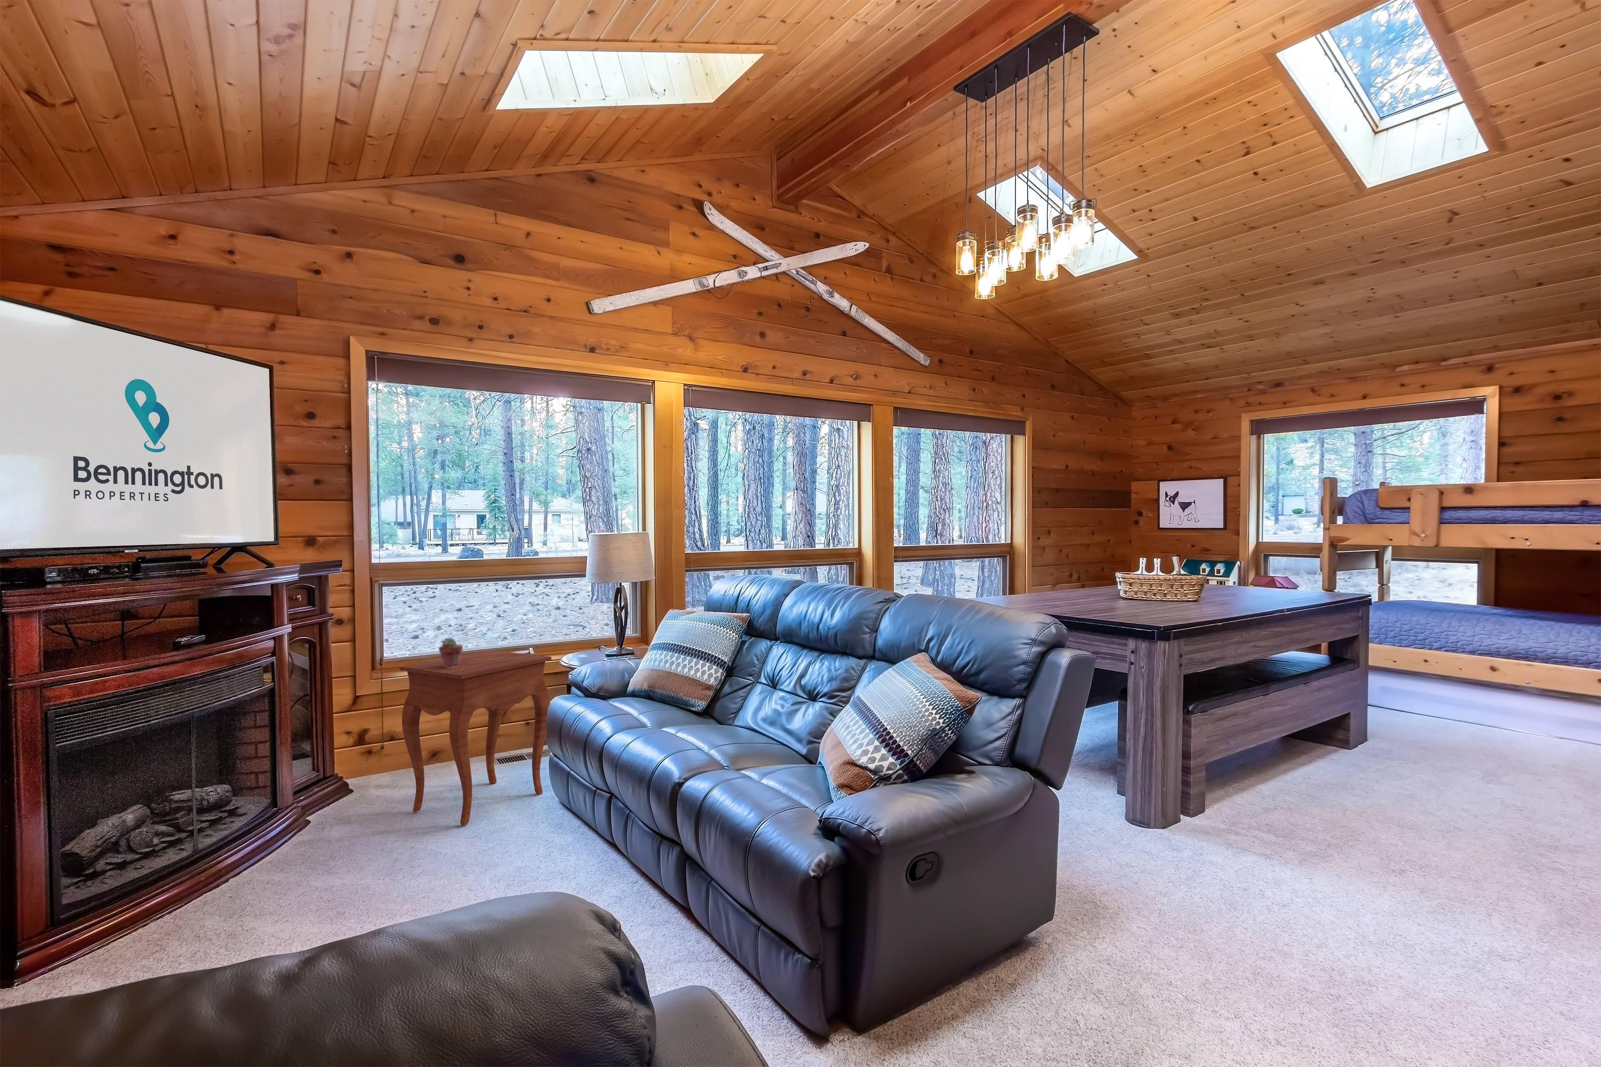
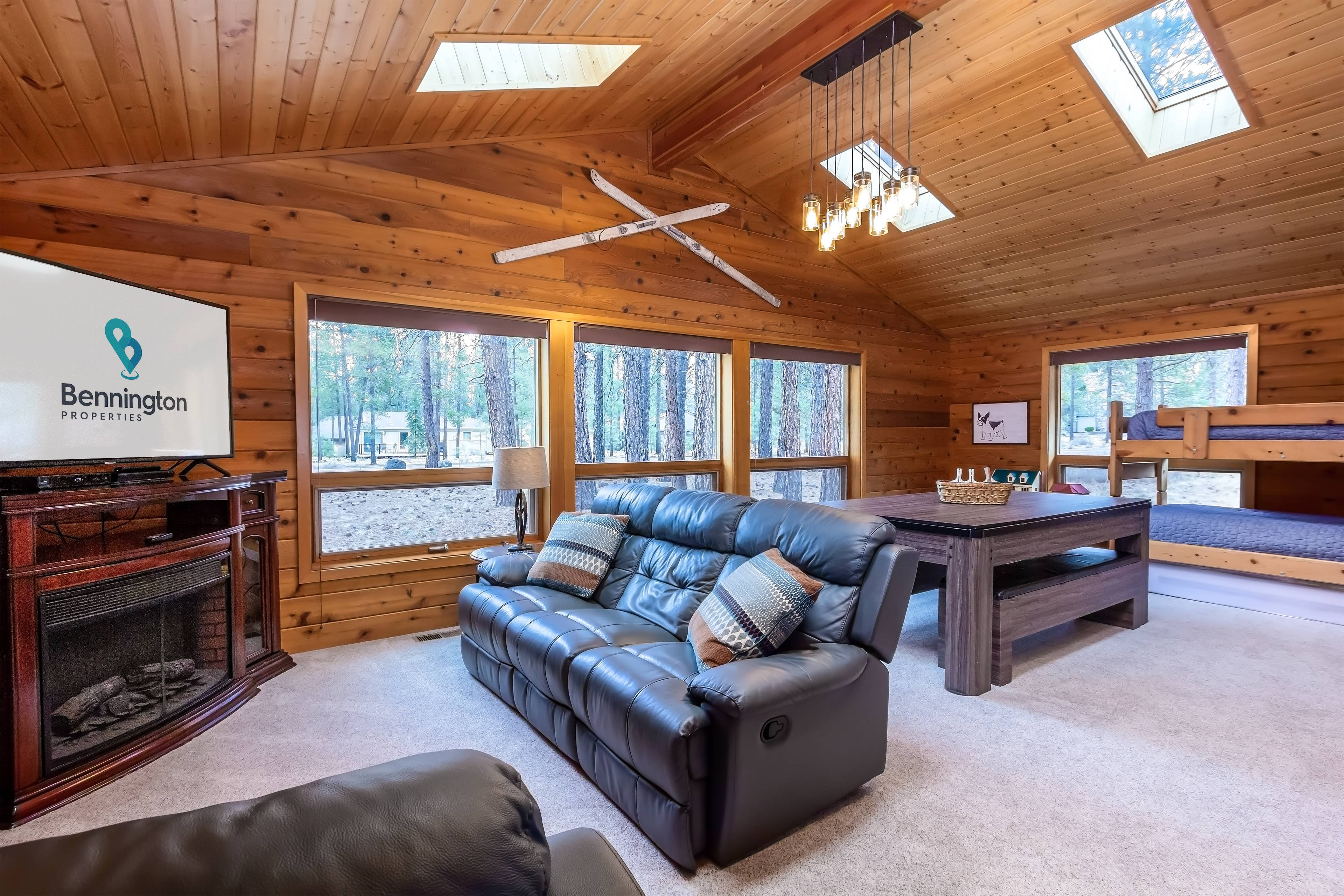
- potted succulent (450, 651)
- side table (487, 732)
